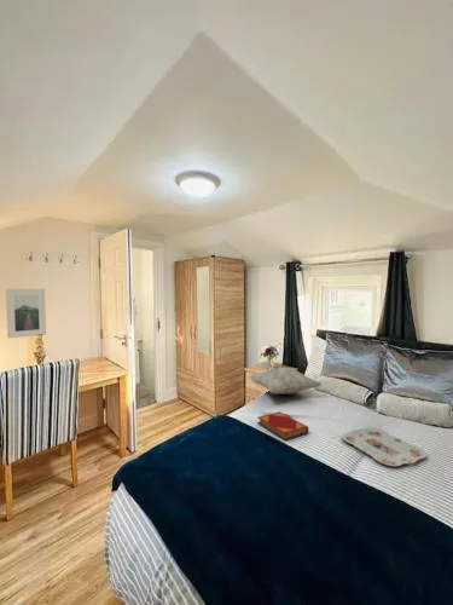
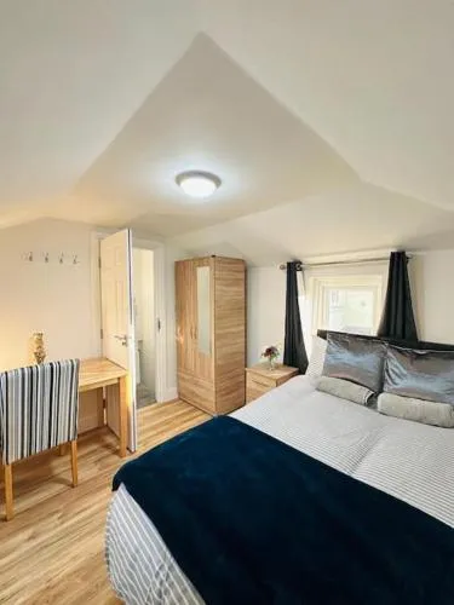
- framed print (27, 312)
- hardback book (281, 425)
- serving tray (381, 445)
- decorative pillow (283, 380)
